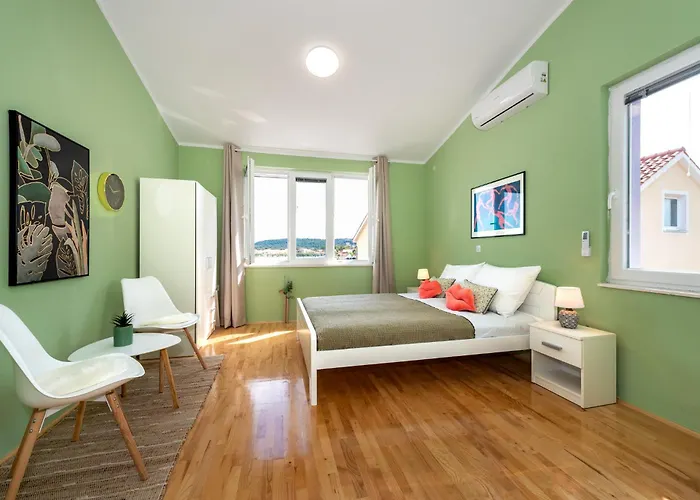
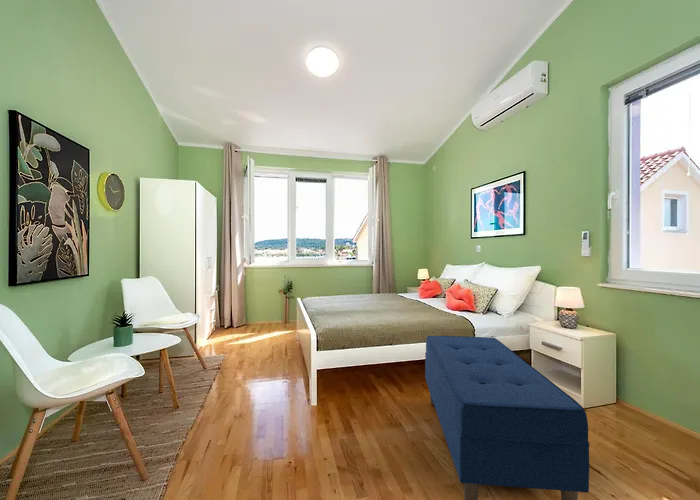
+ bench (482, 403)
